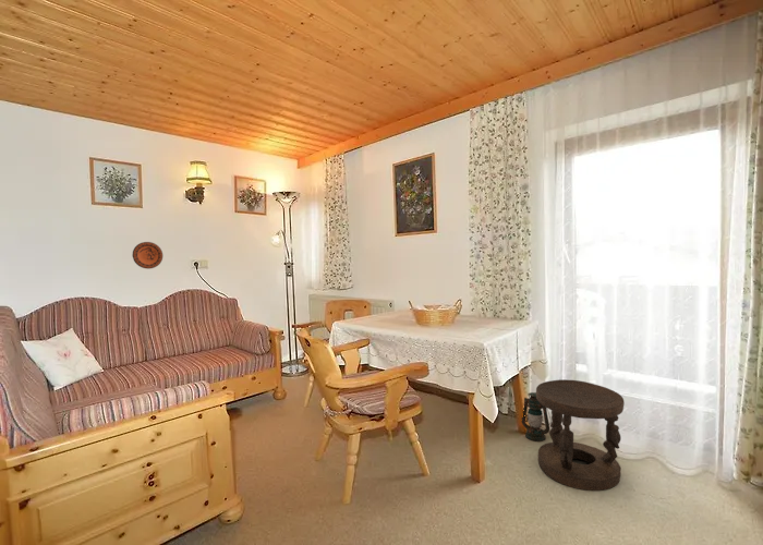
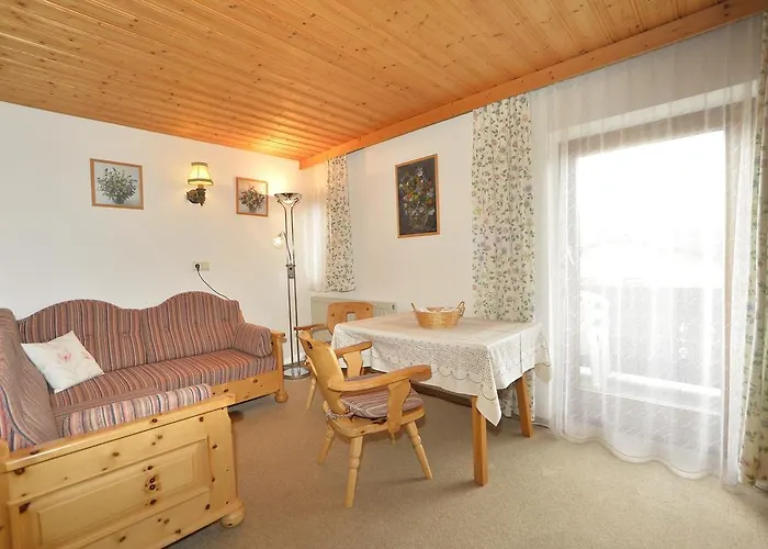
- decorative plate (147, 255)
- lantern (535, 414)
- stool (572, 433)
